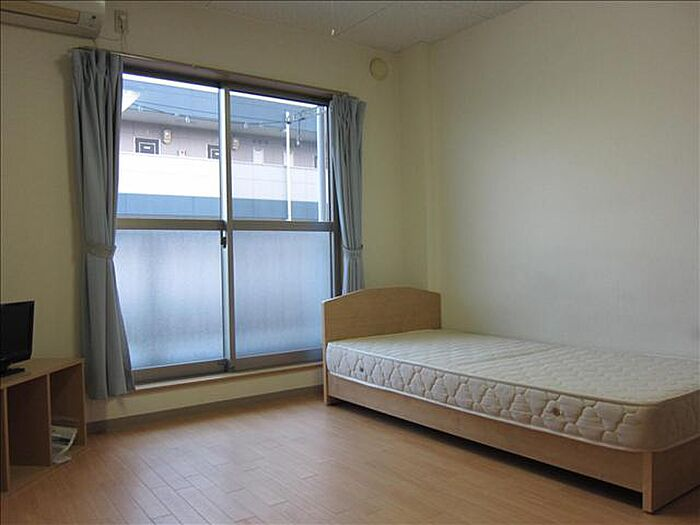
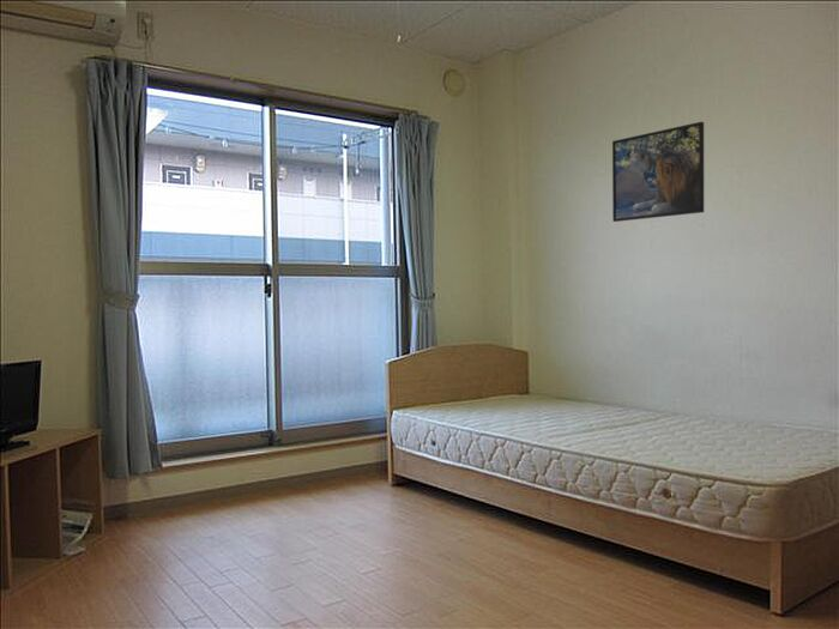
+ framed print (656, 174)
